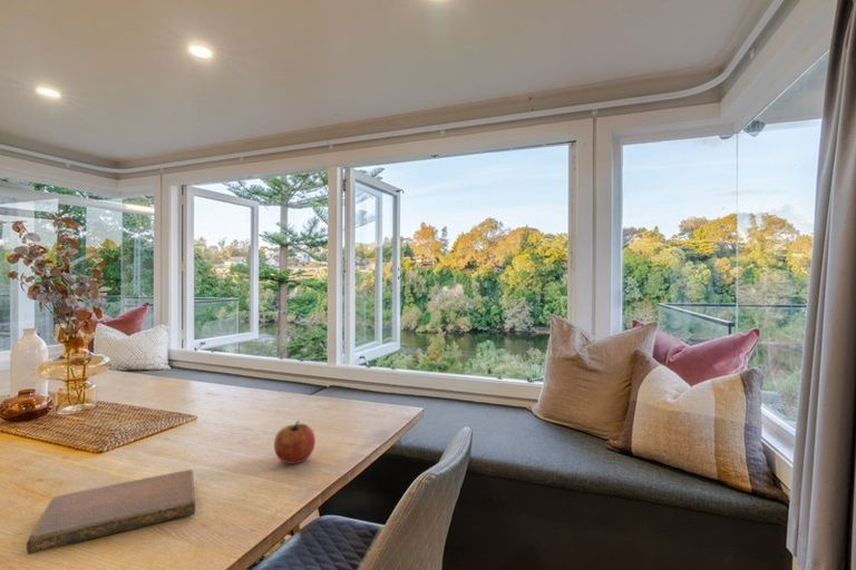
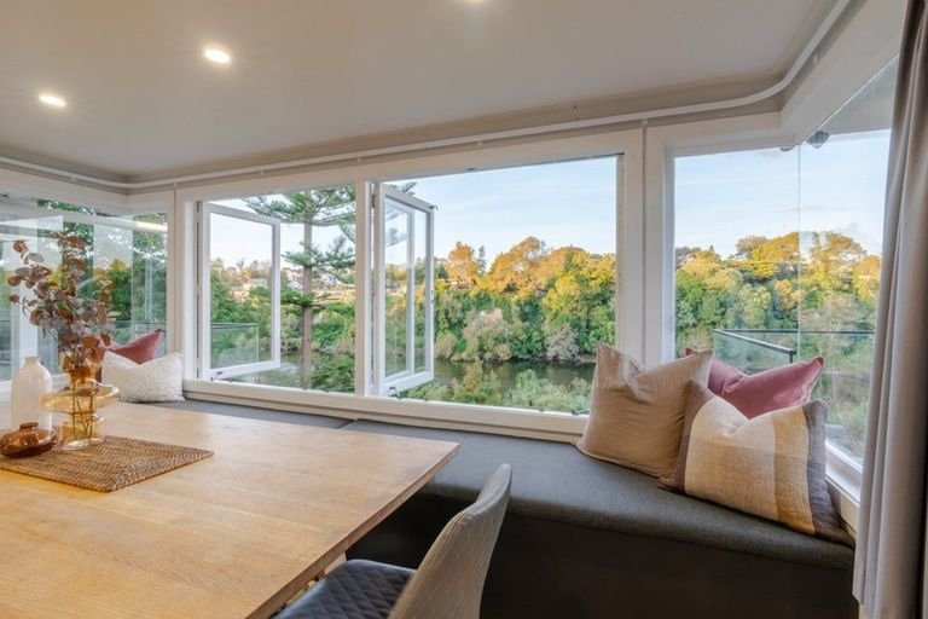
- notebook (123, 504)
- fruit (294, 441)
